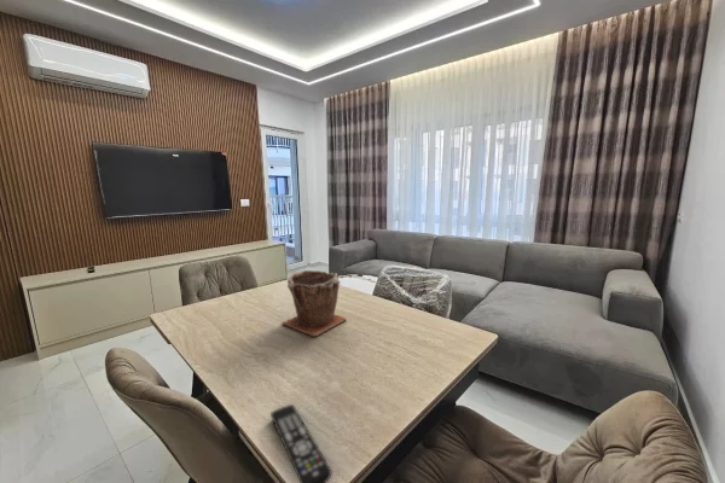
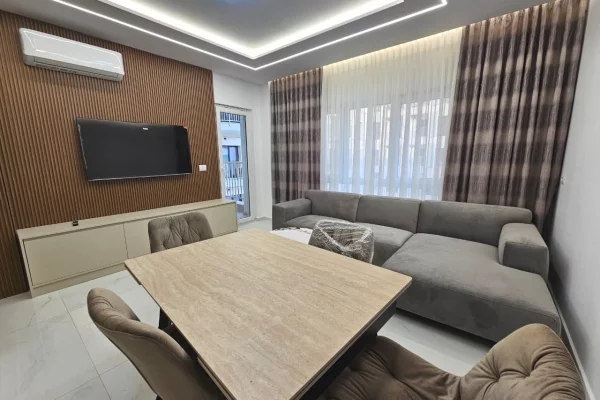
- plant pot (313, 298)
- remote control (297, 442)
